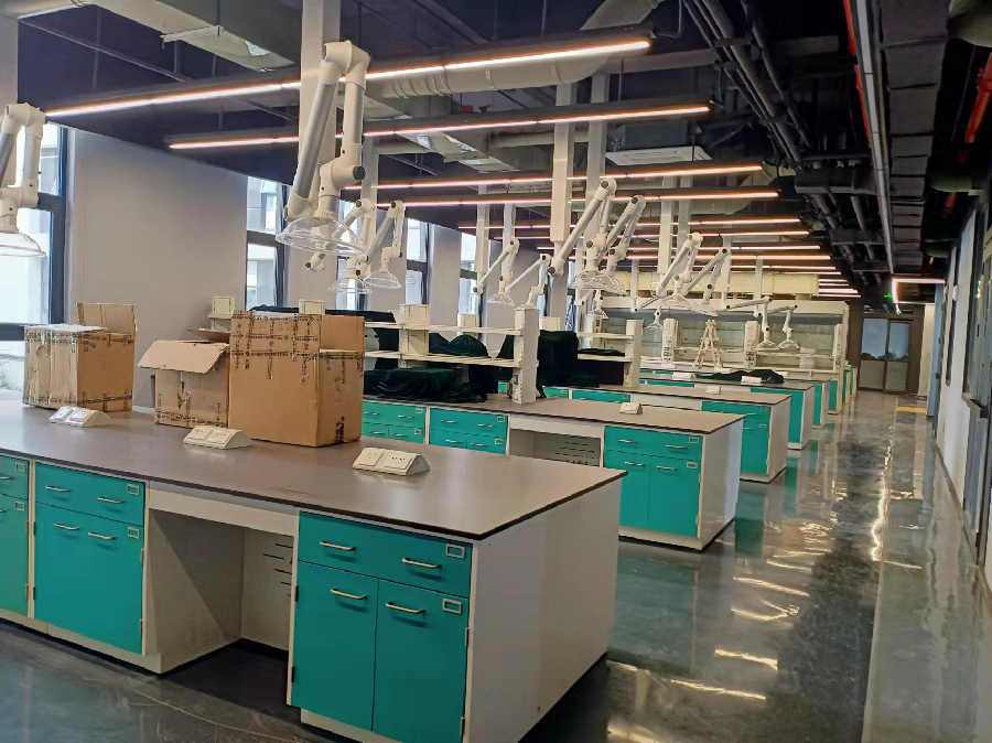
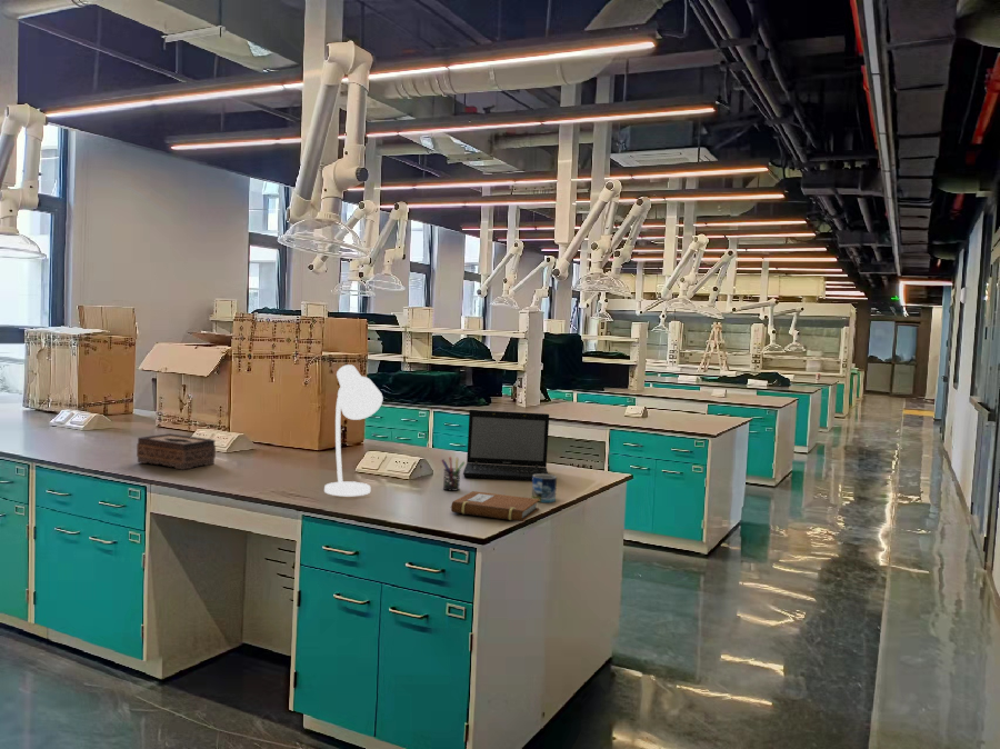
+ desk lamp (352, 419)
+ notebook (493, 505)
+ tissue box (176, 450)
+ laptop (507, 445)
+ pen holder (453, 472)
+ mug (546, 487)
